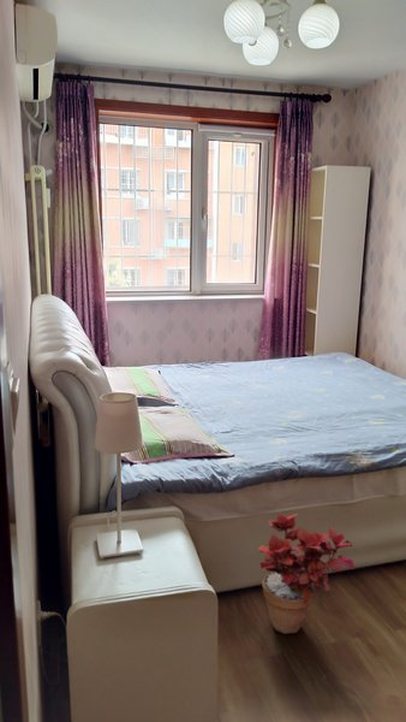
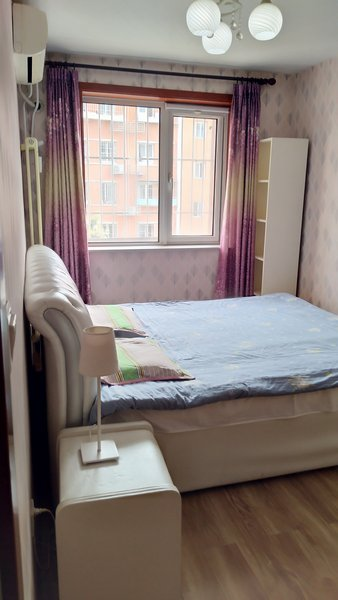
- potted plant (298, 576)
